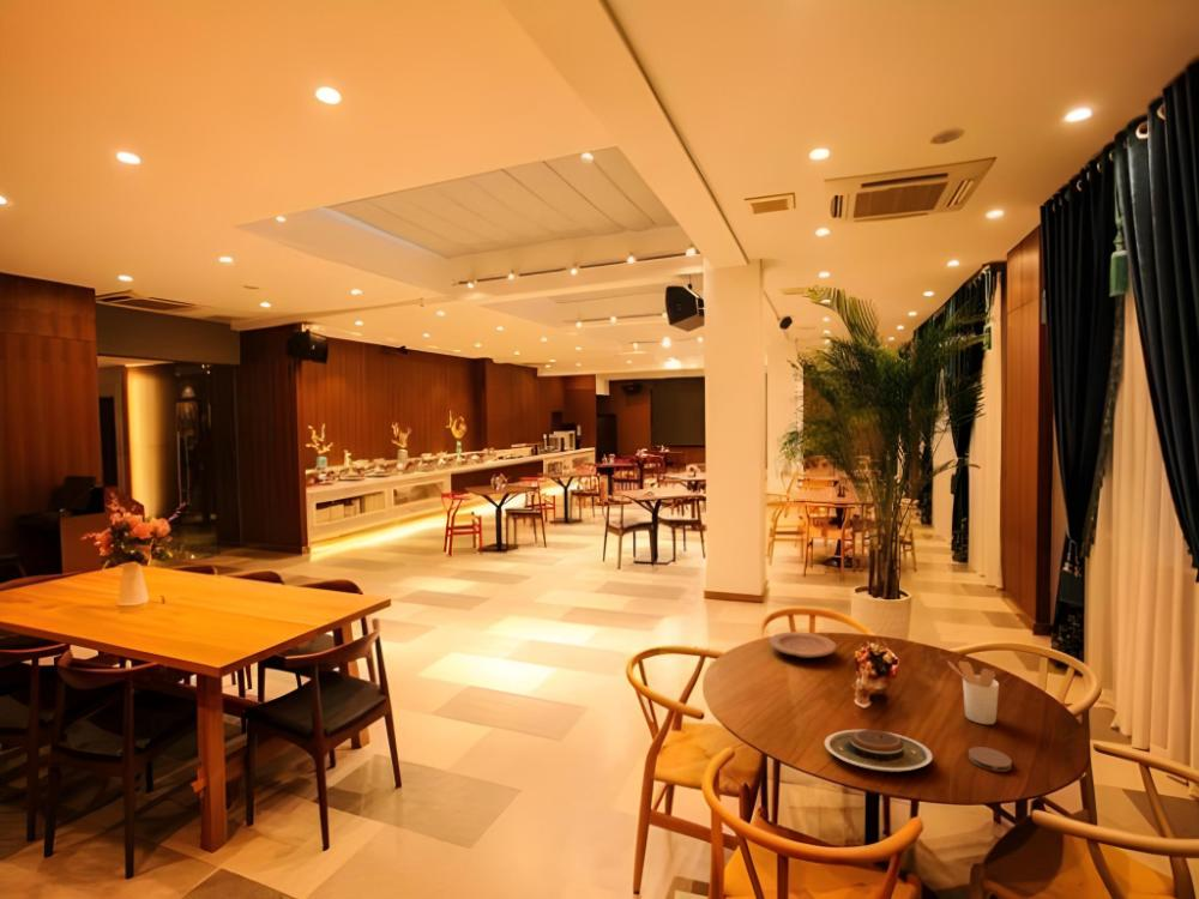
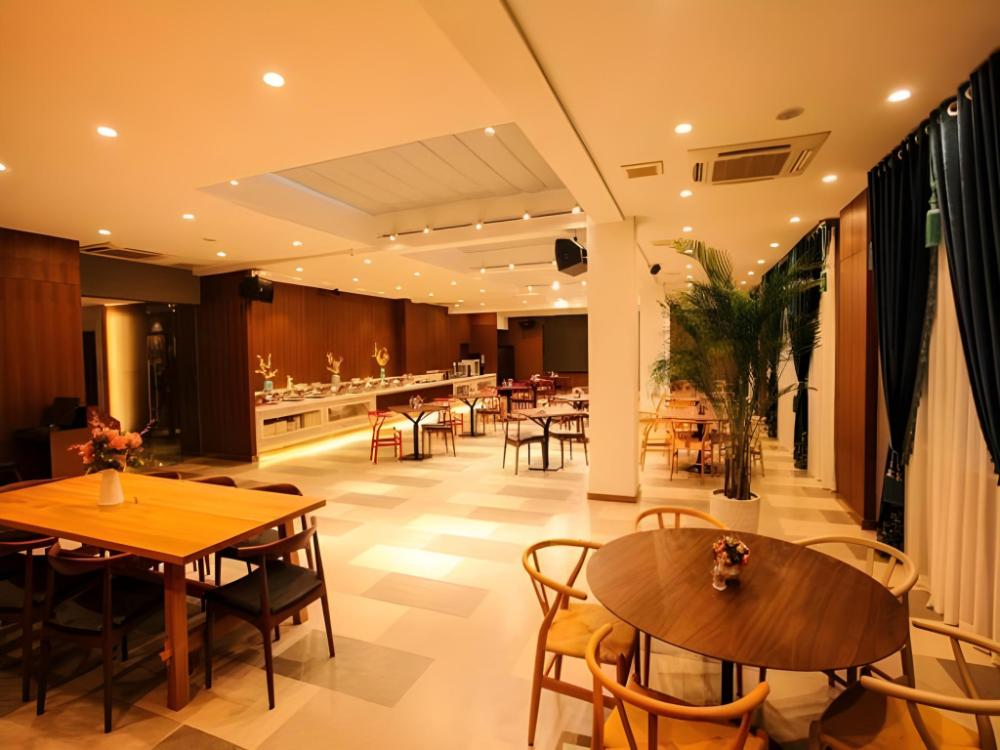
- coaster (989, 759)
- plate (802, 647)
- utensil holder (971, 689)
- plate (876, 746)
